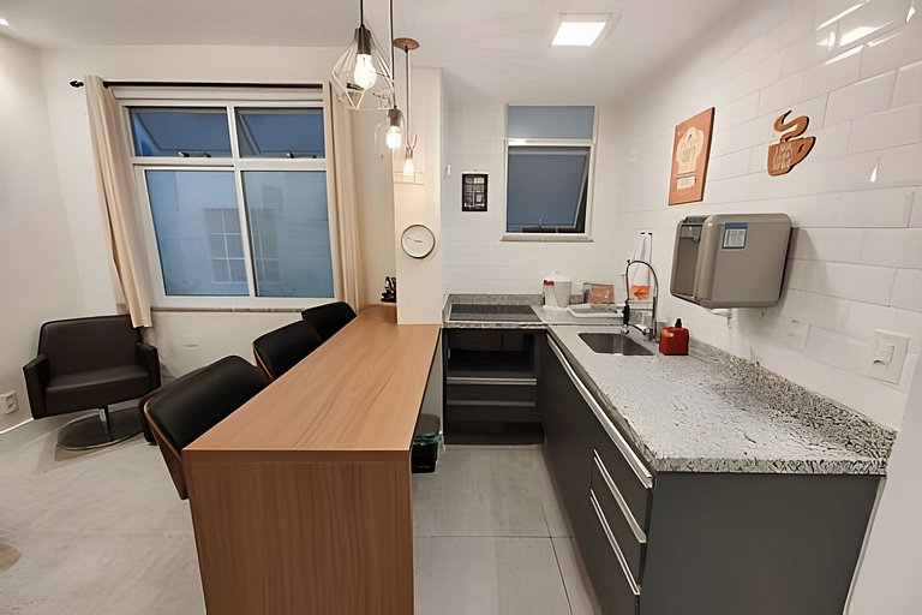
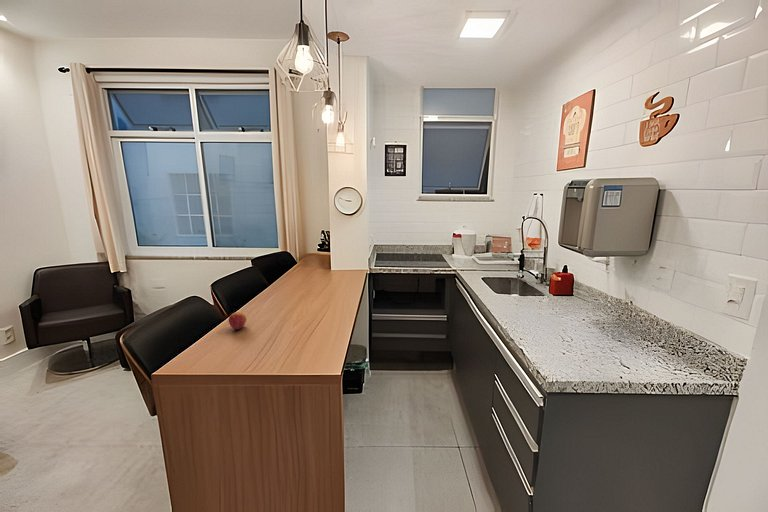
+ fruit (237, 320)
